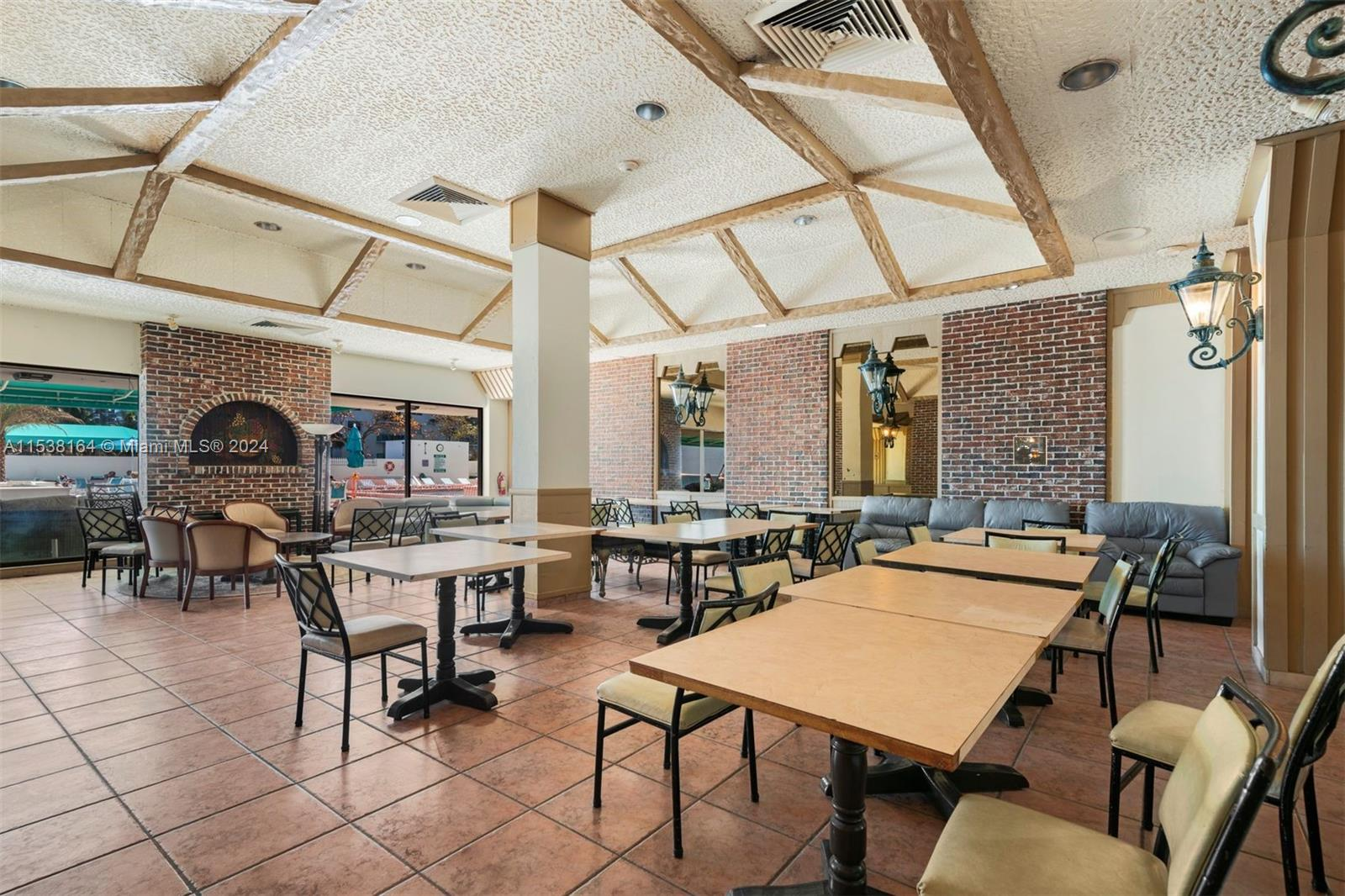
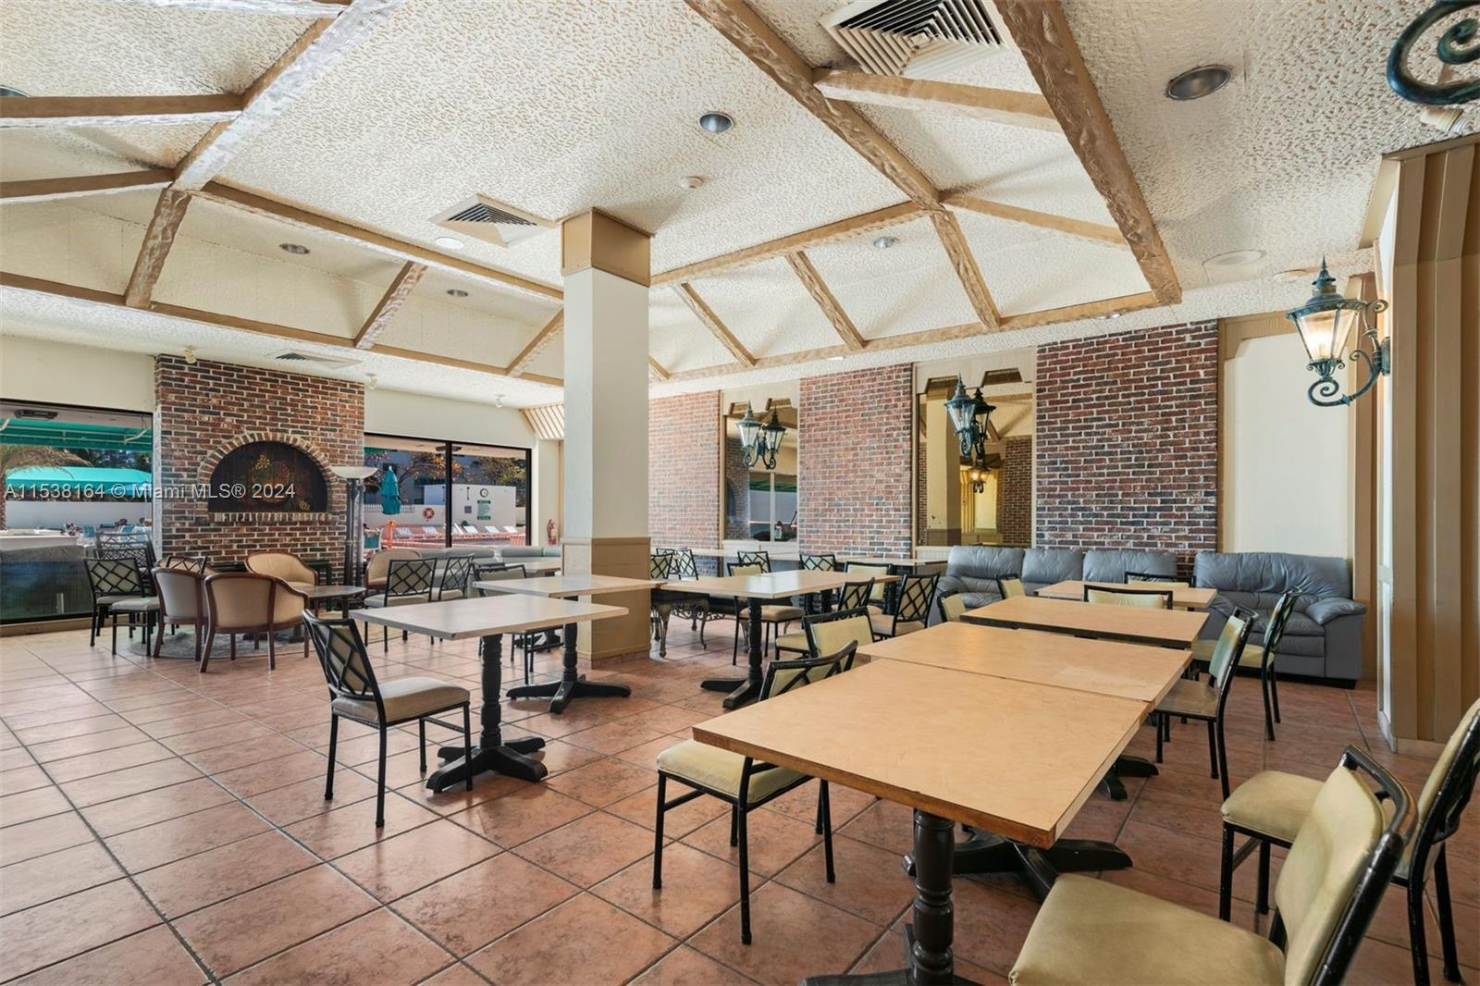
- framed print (1030, 451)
